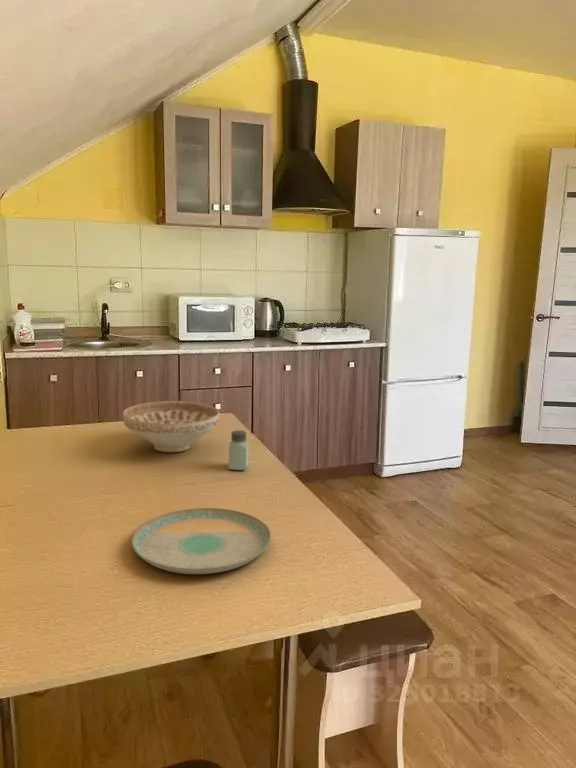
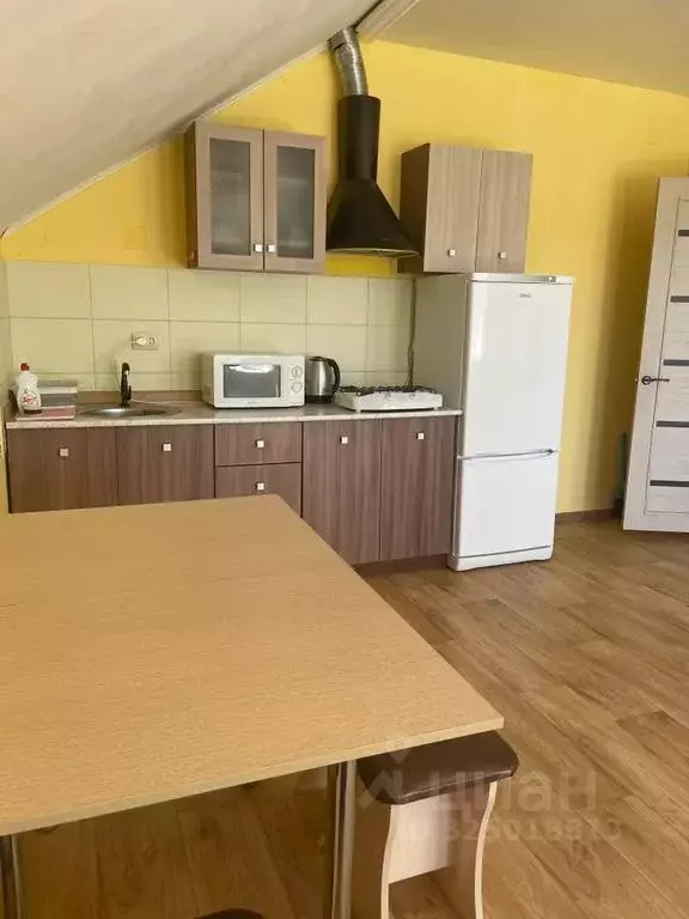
- plate (202, 540)
- saltshaker (238, 449)
- decorative bowl (172, 429)
